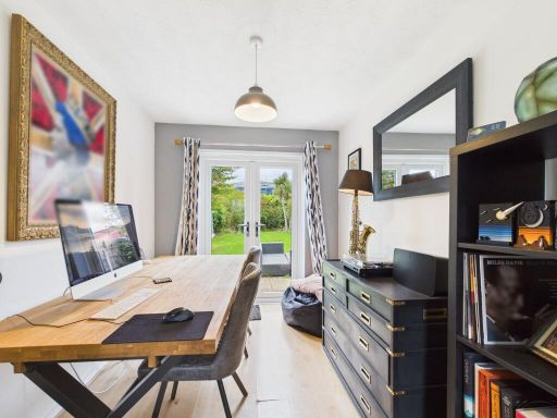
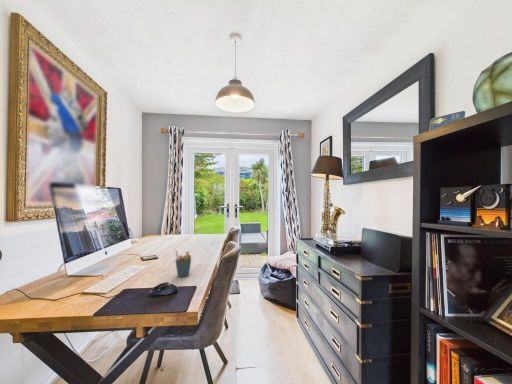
+ pen holder (183, 263)
